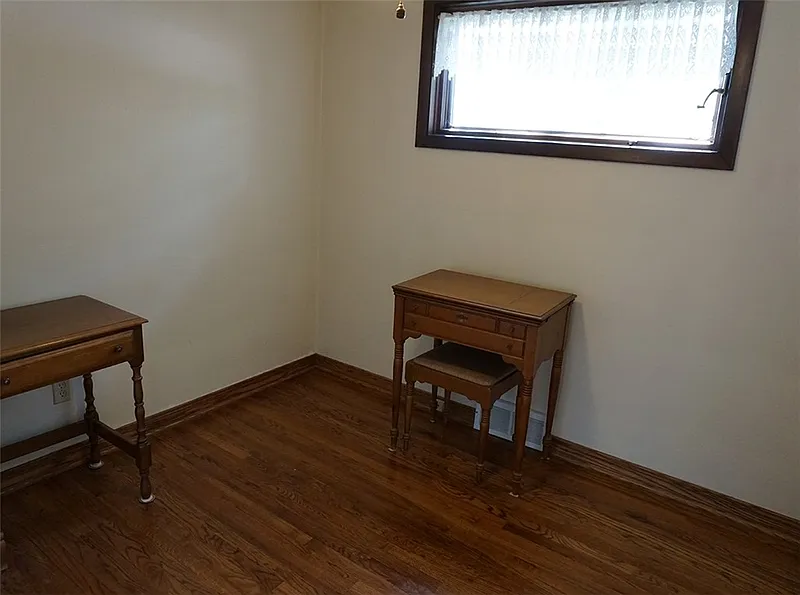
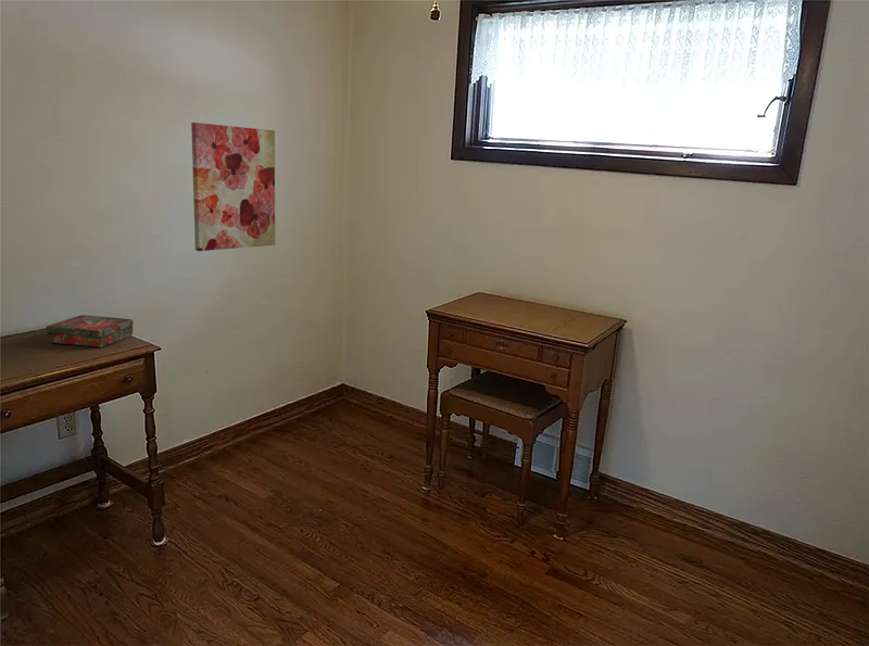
+ book (90, 330)
+ wall art (236, 188)
